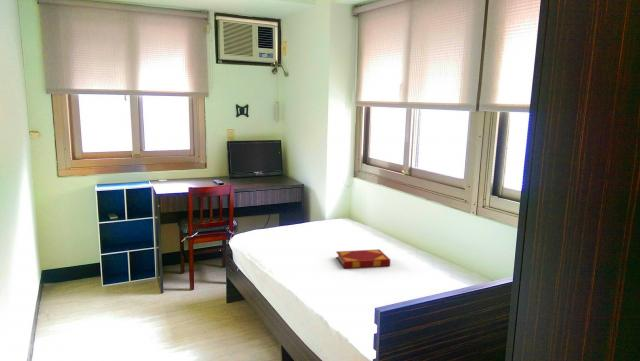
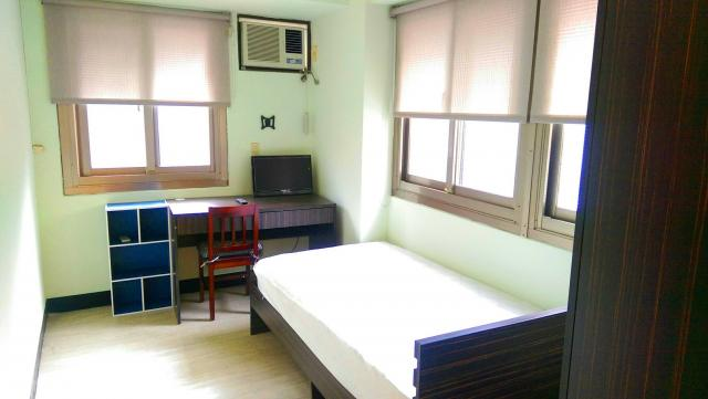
- hardback book (362, 258)
